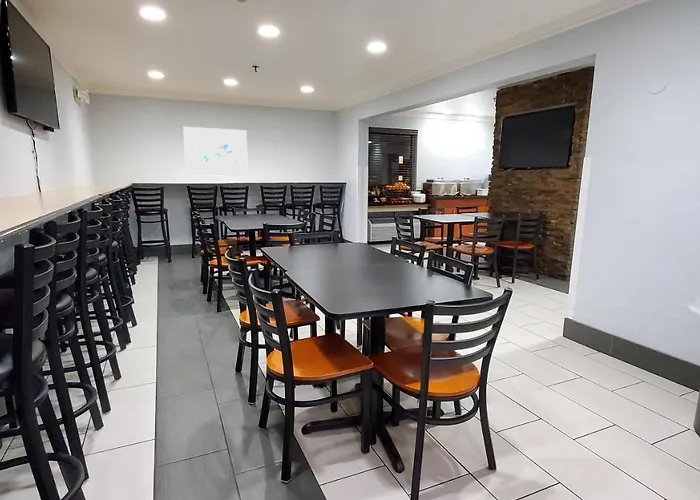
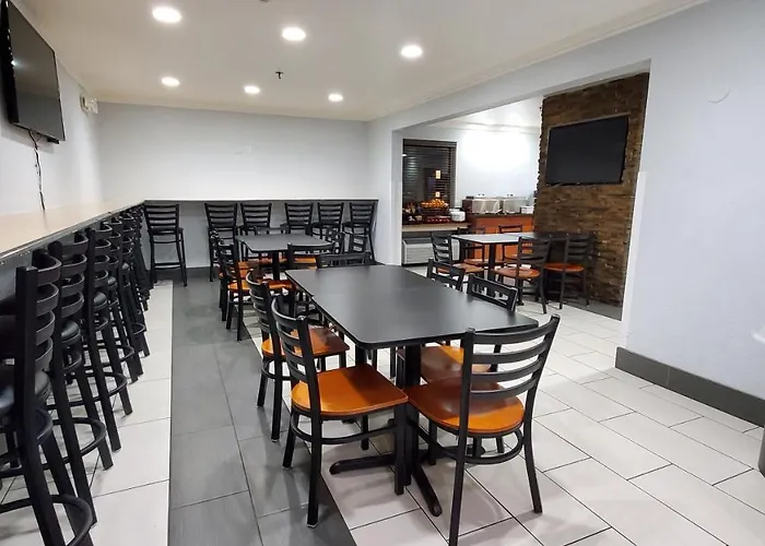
- wall art (216, 152)
